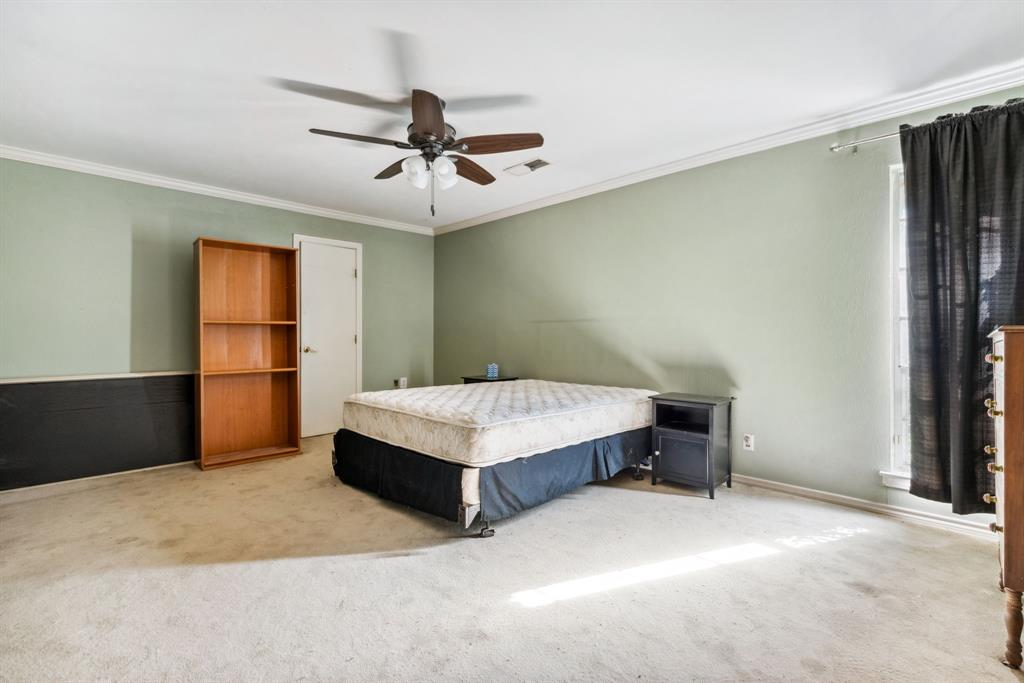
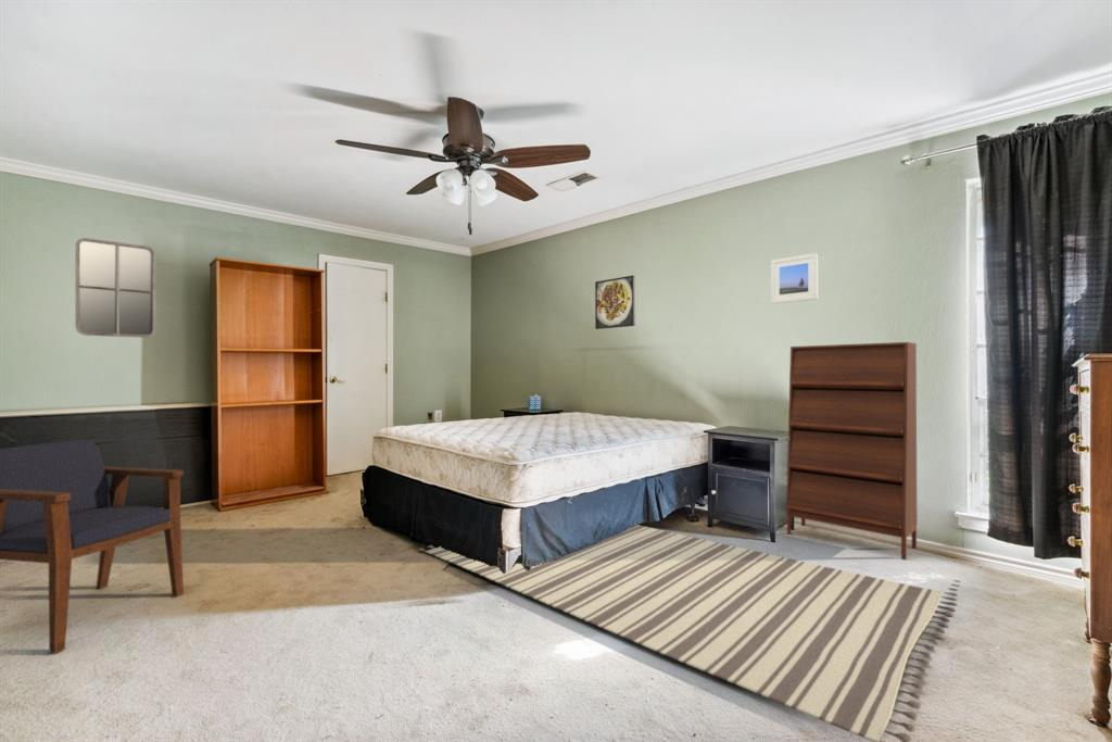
+ shoe cabinet (847, 442)
+ armchair (81, 529)
+ home mirror (117, 289)
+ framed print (794, 279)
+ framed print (614, 303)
+ rug (665, 564)
